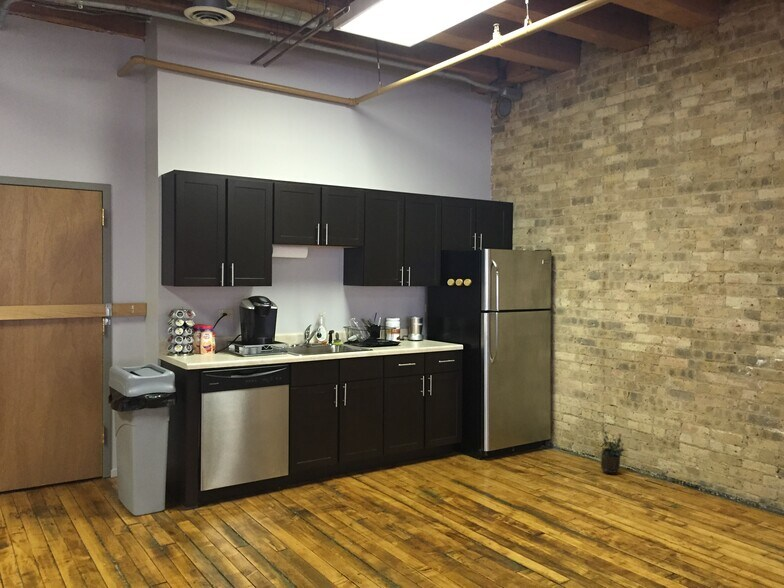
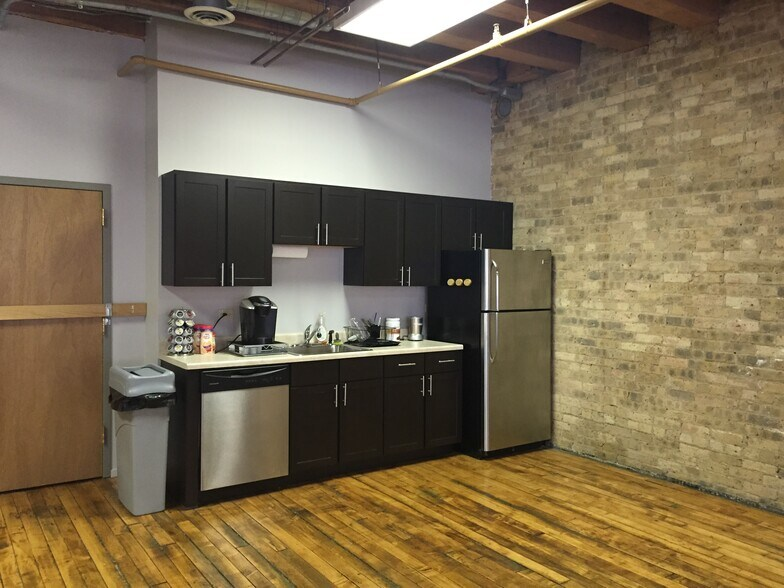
- potted plant (610, 449)
